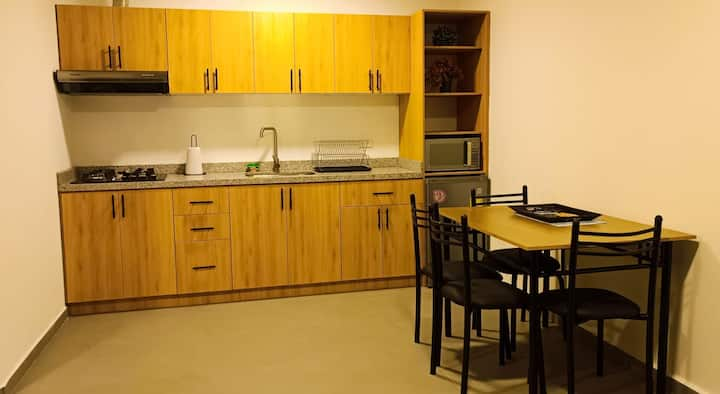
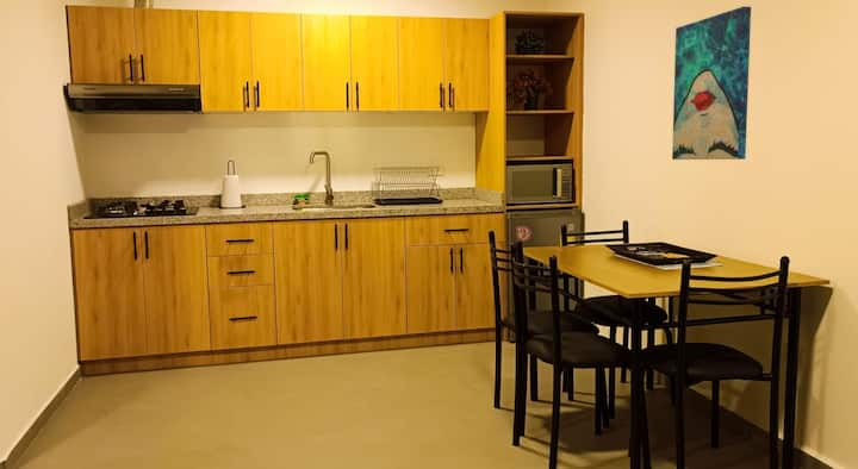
+ wall art (708, 89)
